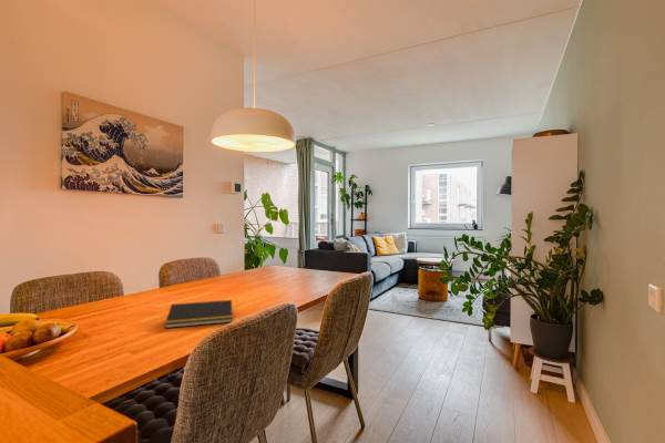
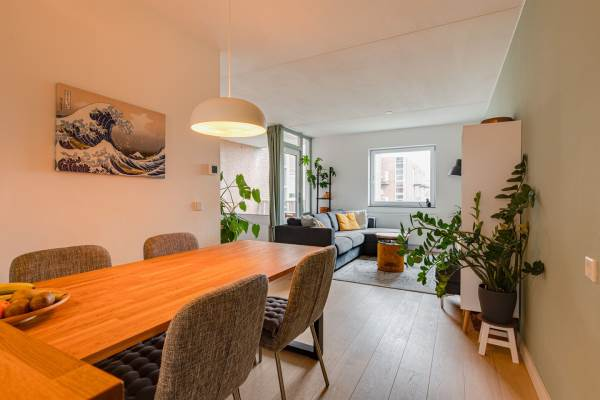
- notepad (201, 312)
